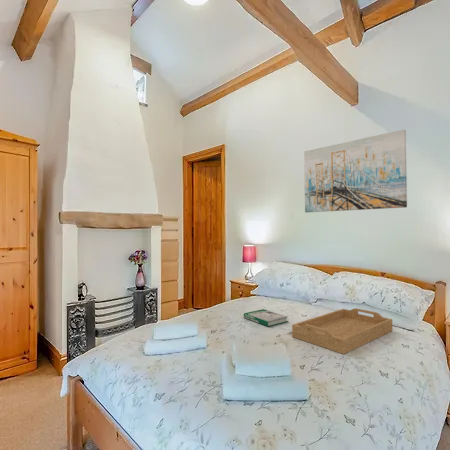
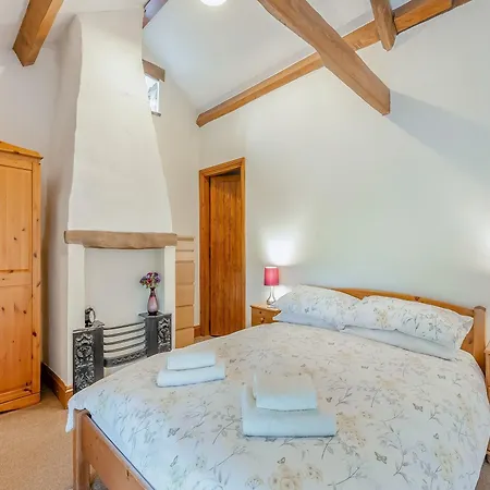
- serving tray (343, 325)
- wall art (349, 176)
- book (265, 317)
